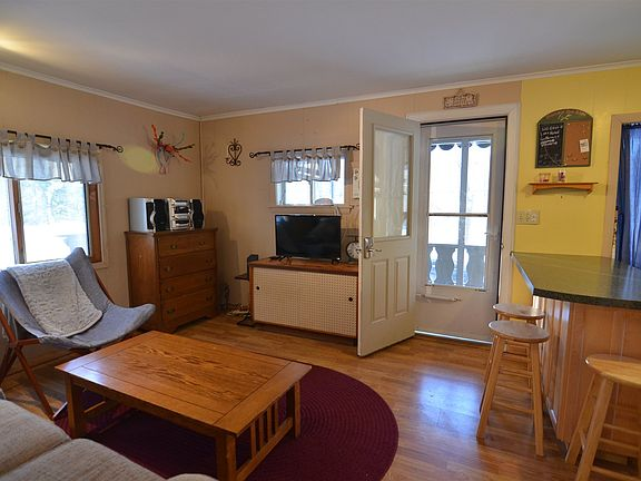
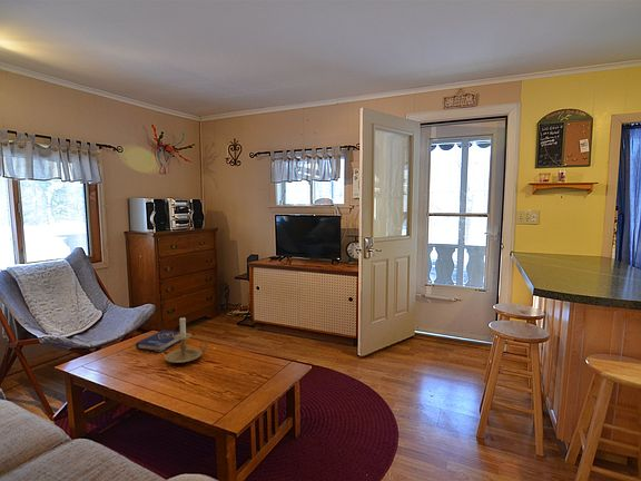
+ book (161, 340)
+ candle holder (183, 337)
